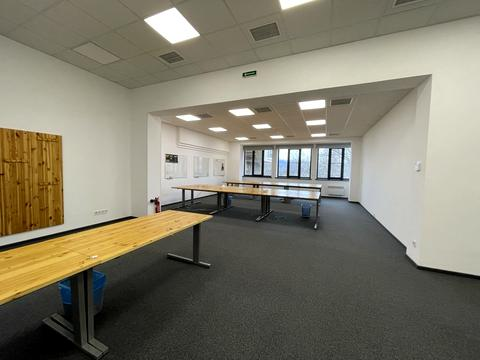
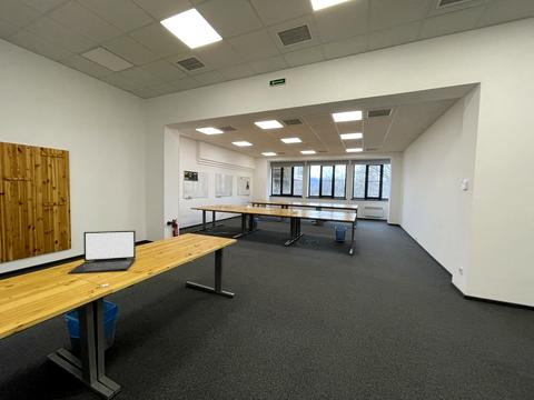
+ laptop (105, 250)
